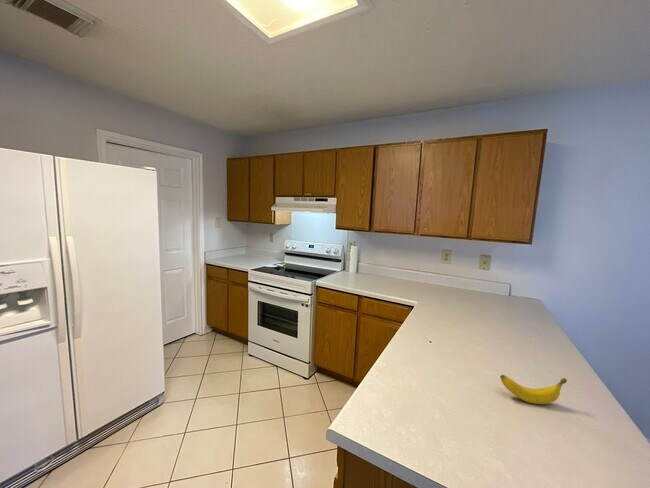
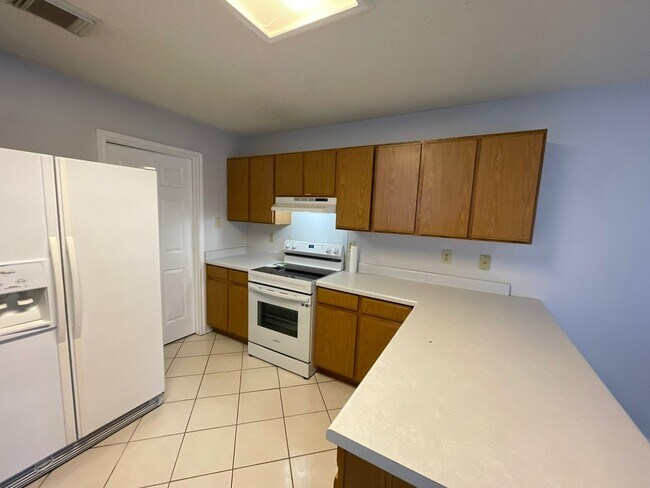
- banana (532, 389)
